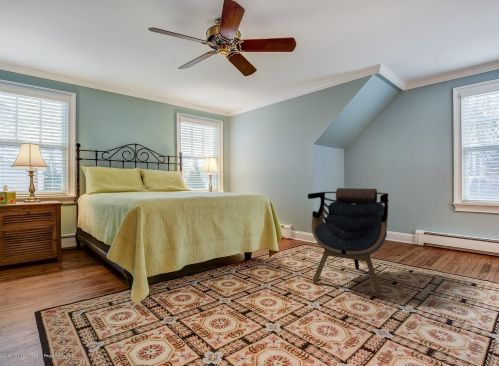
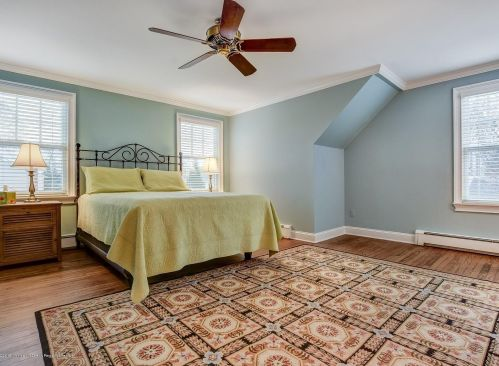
- armchair (351, 234)
